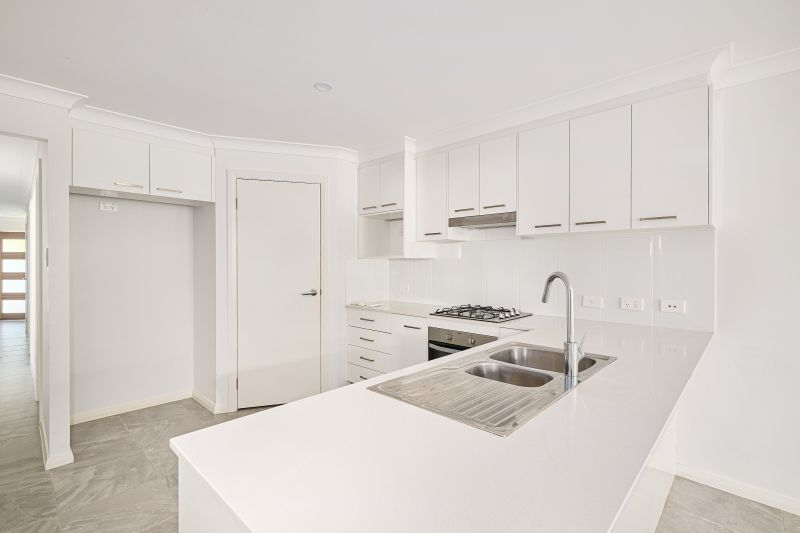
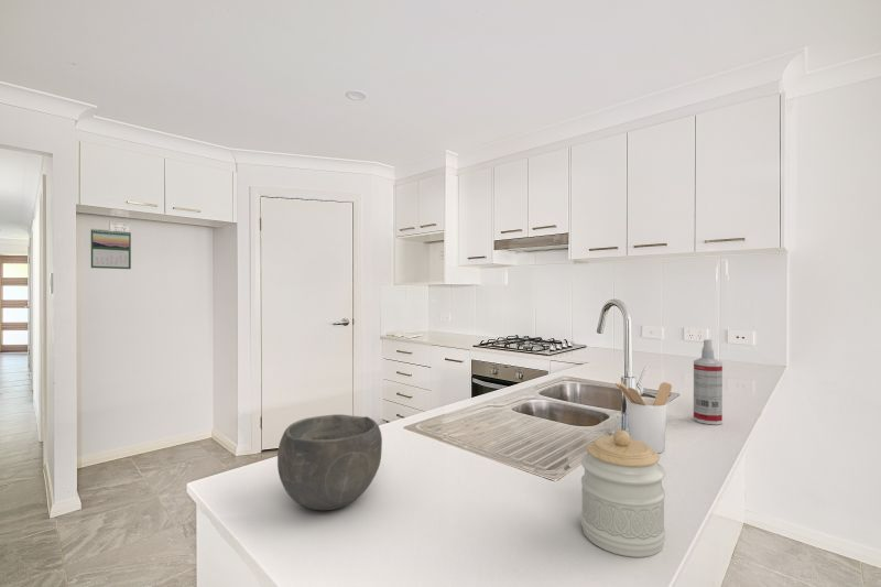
+ calendar (111, 249)
+ utensil holder (640, 414)
+ spray bottle (707, 380)
+ bowl (330, 463)
+ jar (621, 482)
